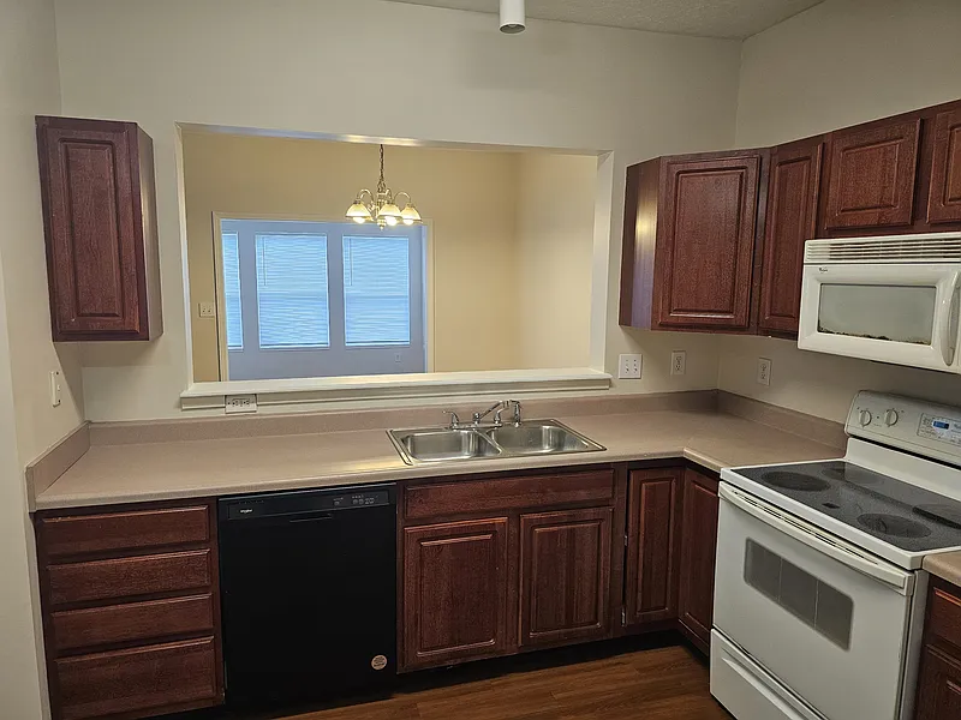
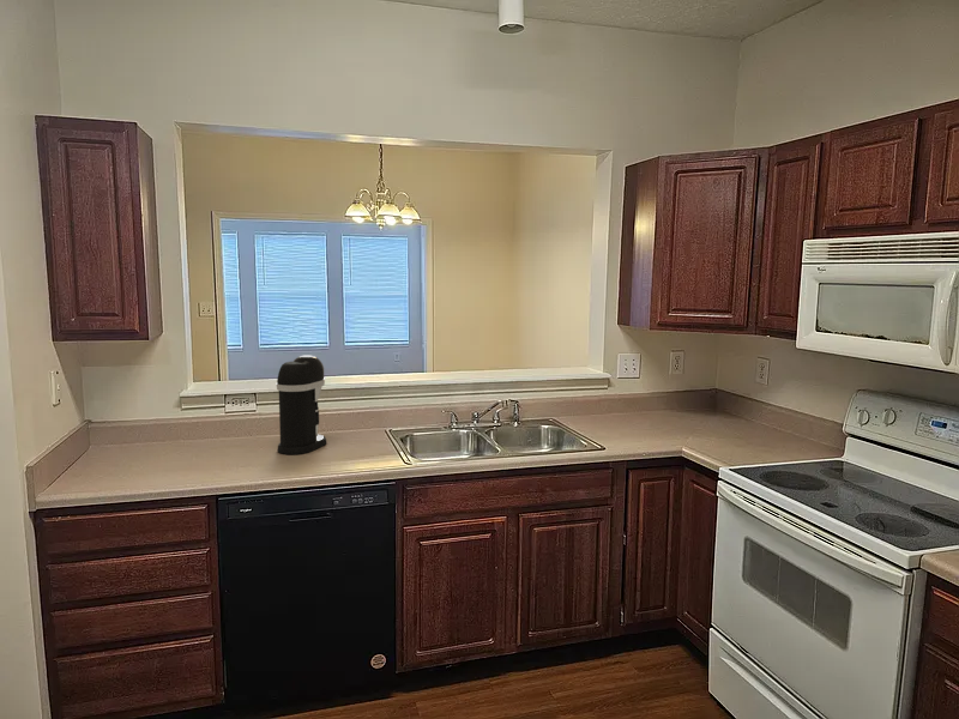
+ coffee maker (301, 401)
